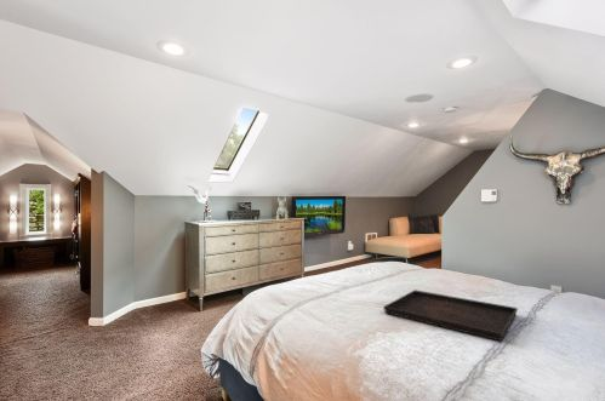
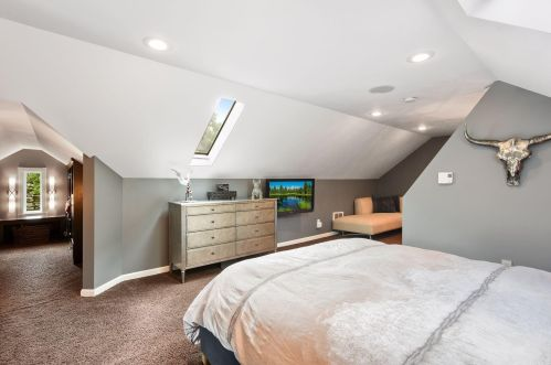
- serving tray (449, 310)
